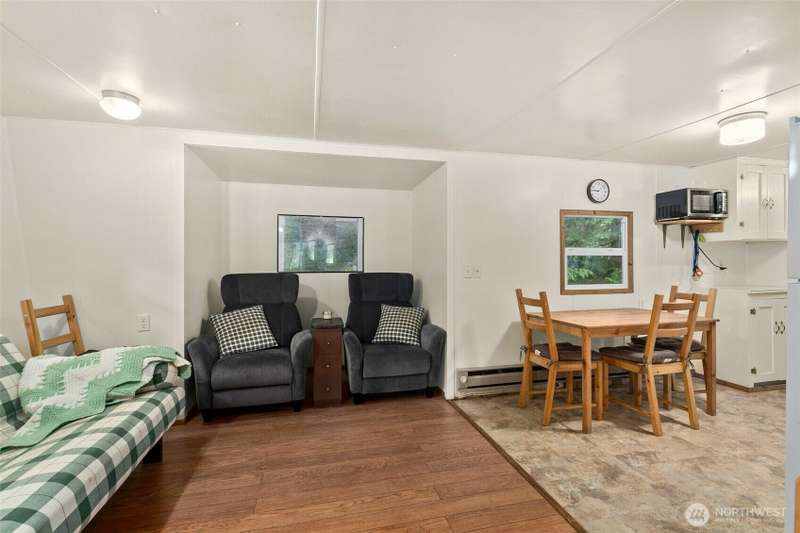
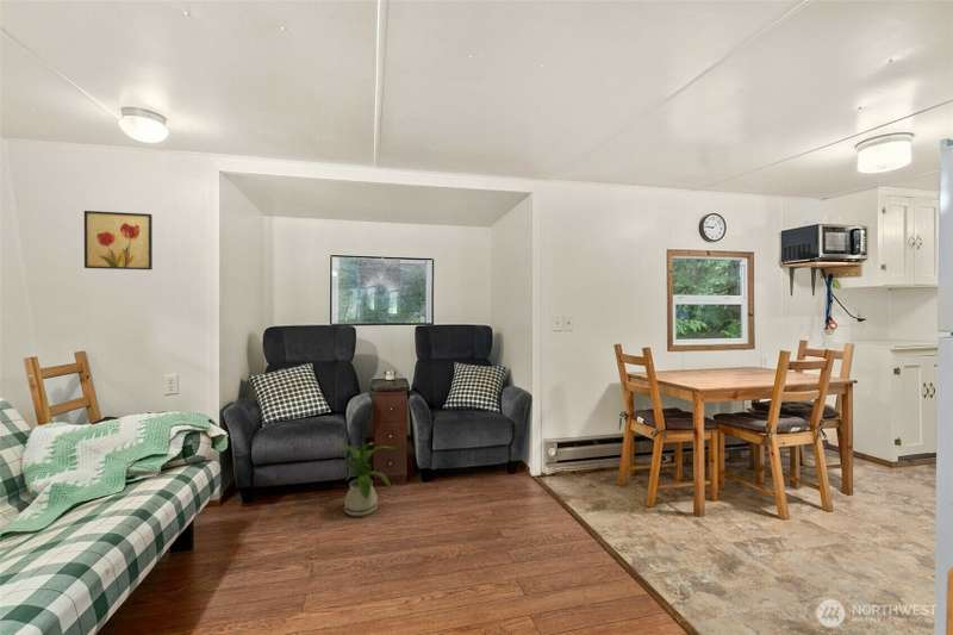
+ house plant (363, 471)
+ wall art (119, 241)
